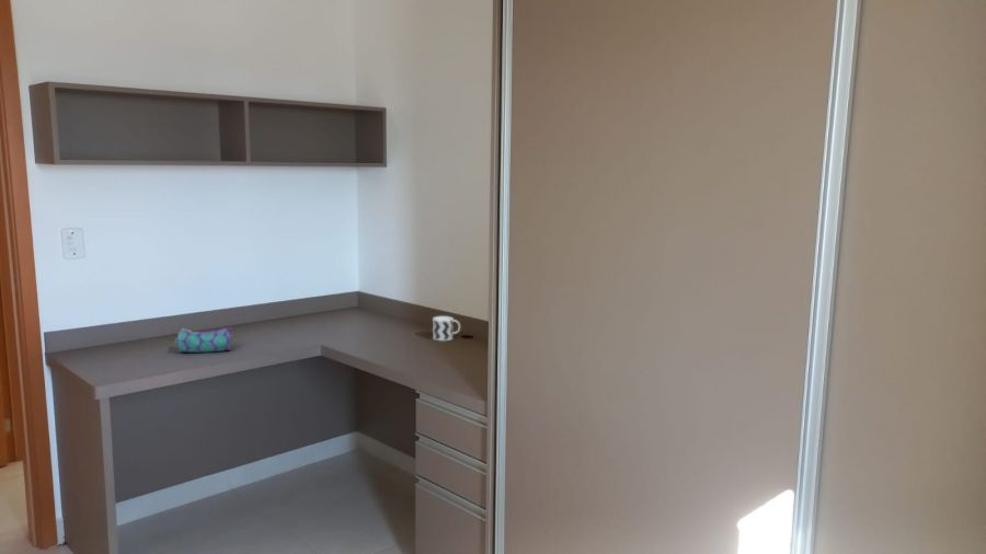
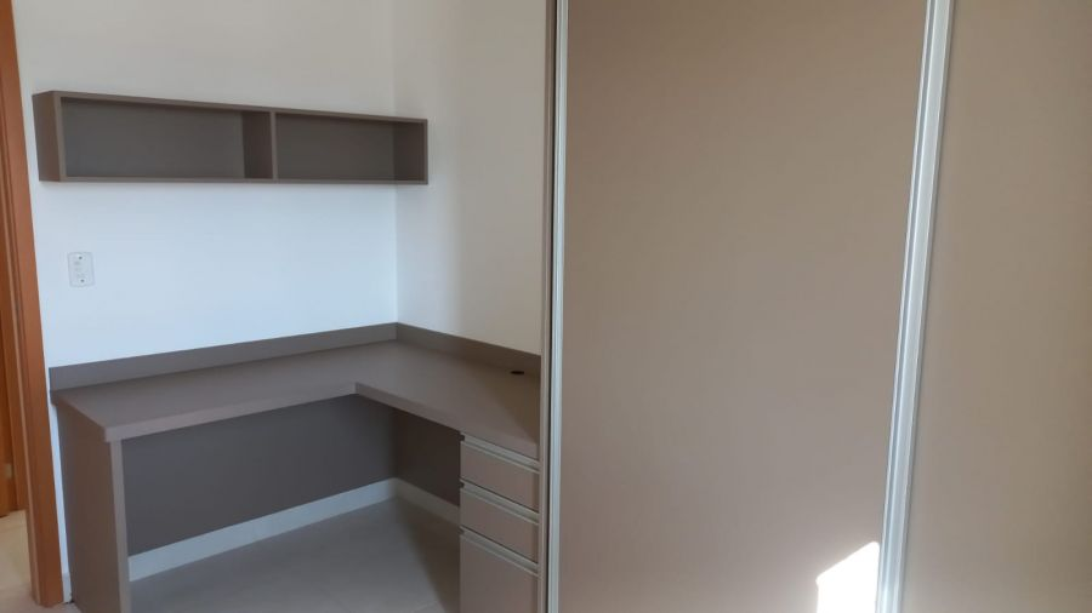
- pencil case (204, 339)
- cup (446, 328)
